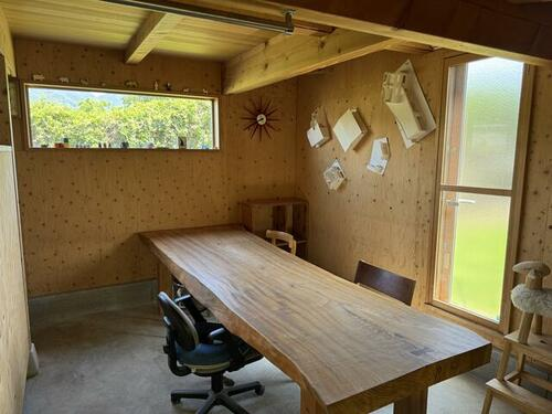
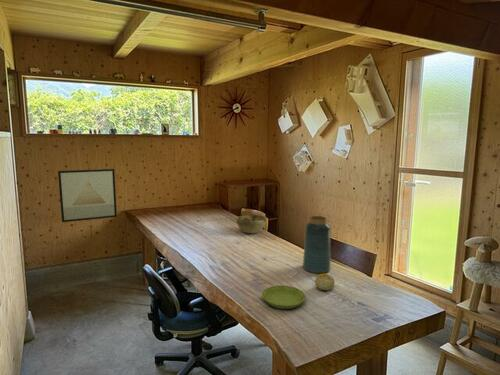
+ decorative bowl (251, 224)
+ saucer (283, 297)
+ vase (317, 243)
+ wall art (88, 194)
+ fruit (324, 281)
